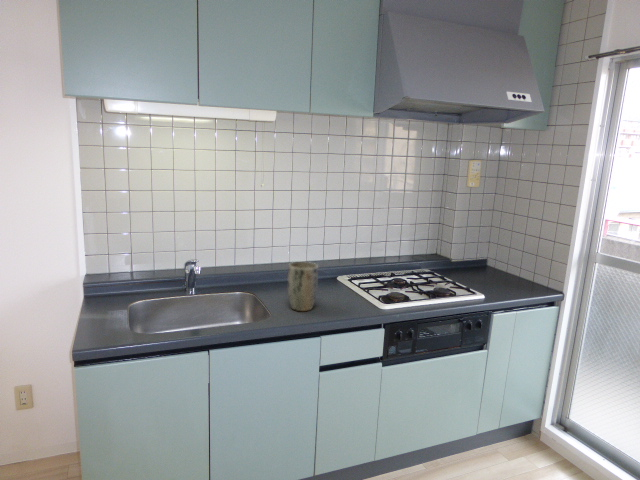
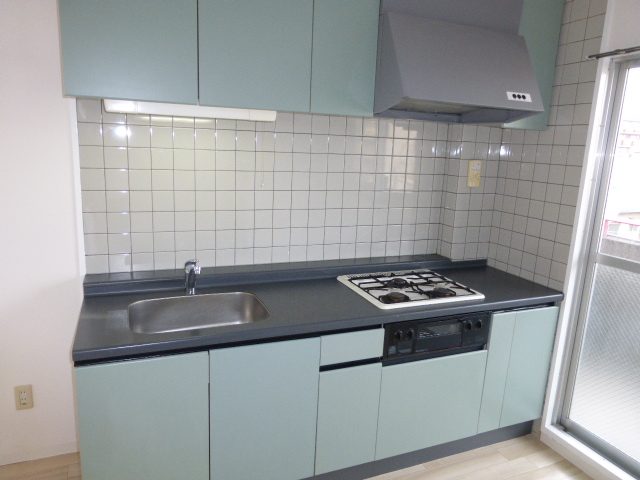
- plant pot (302, 286)
